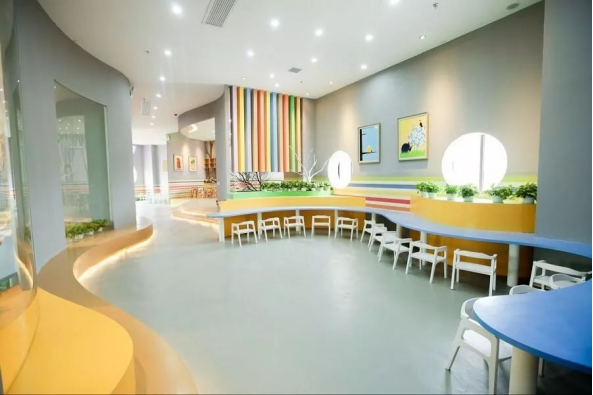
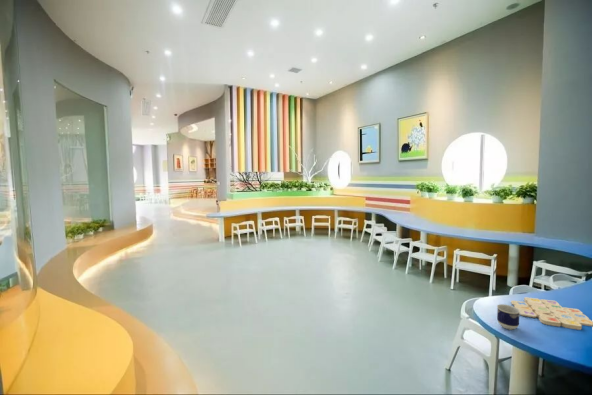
+ alphabet tiles (549, 311)
+ cup (506, 318)
